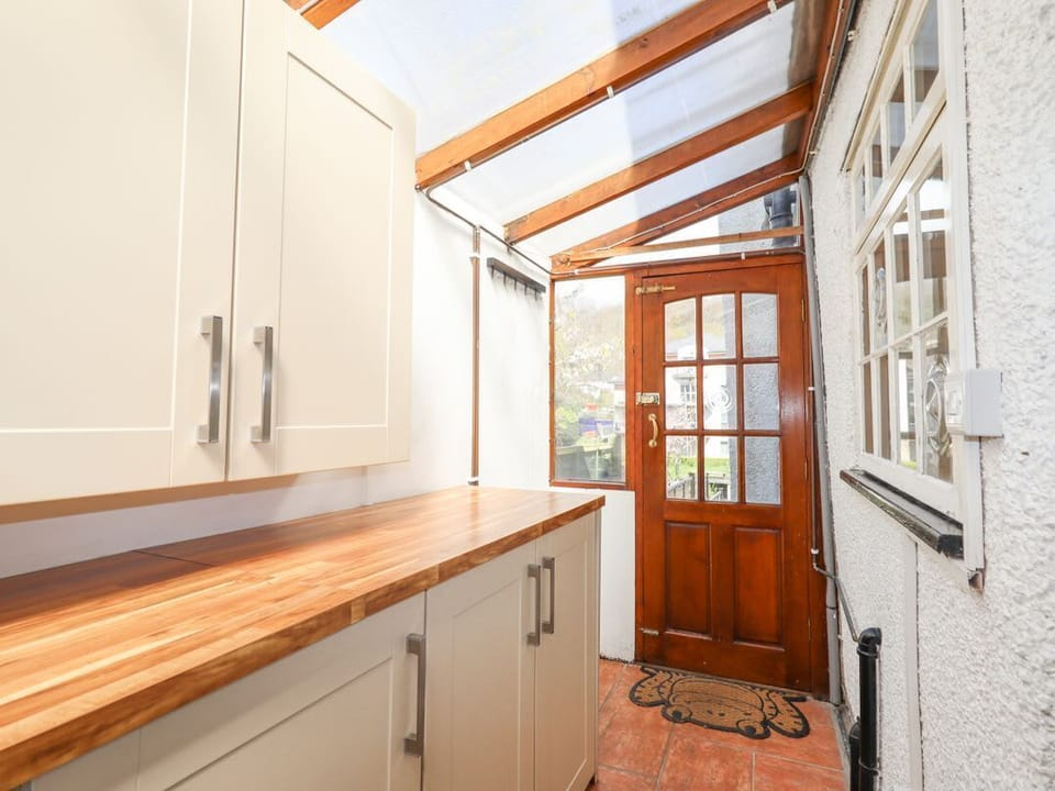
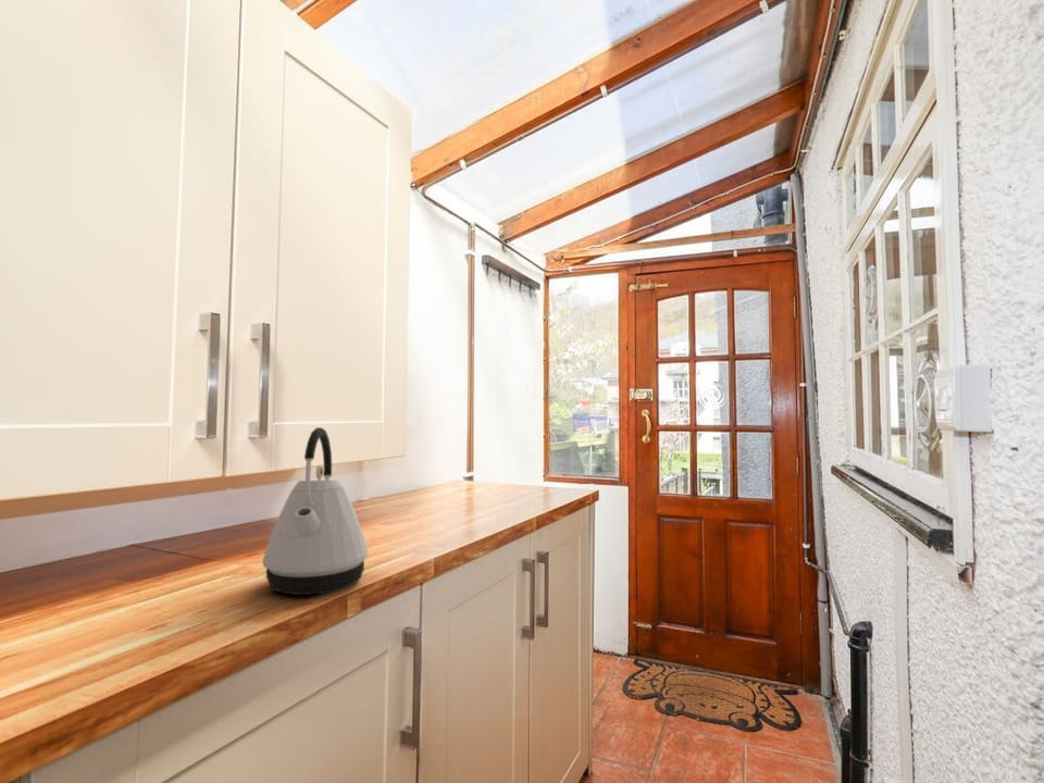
+ kettle (316, 505)
